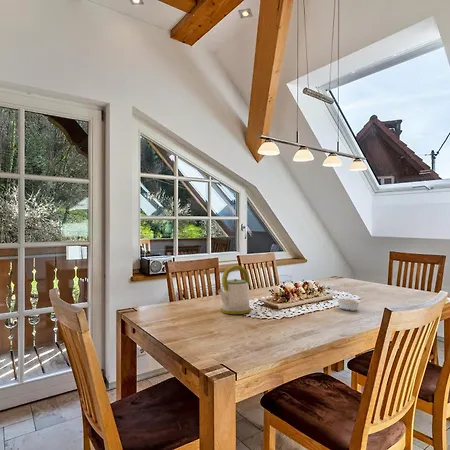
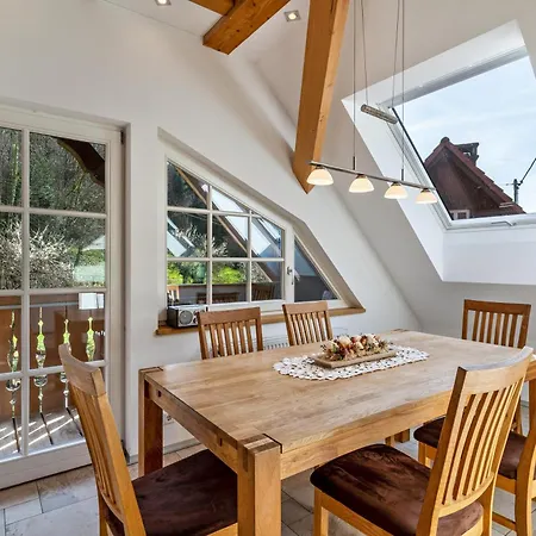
- kettle (233, 288)
- legume (347, 303)
